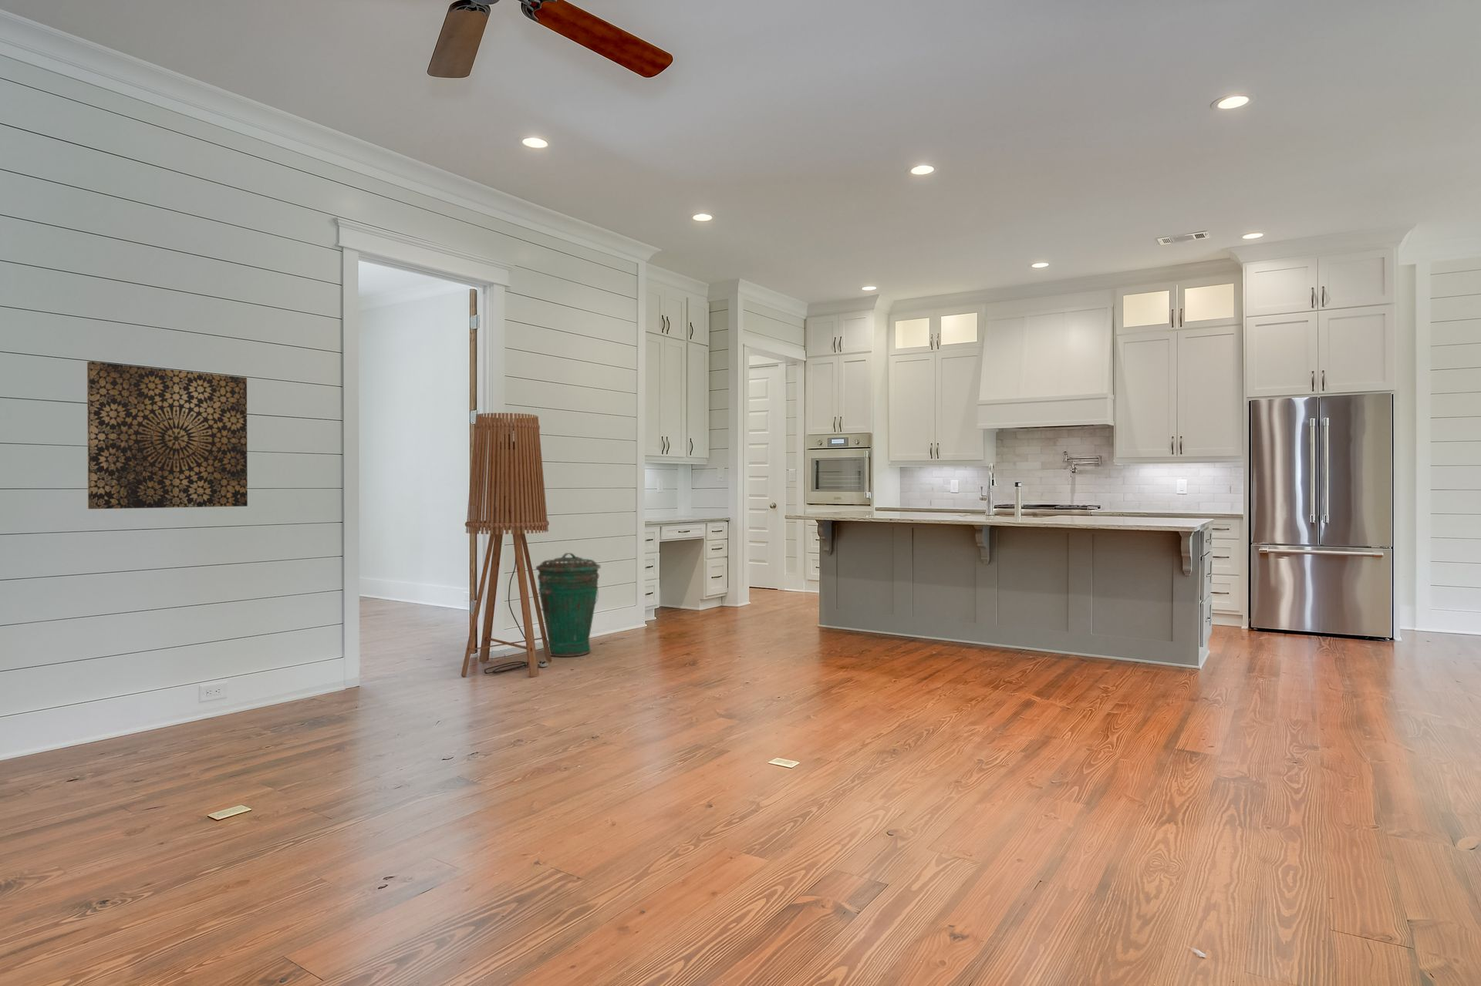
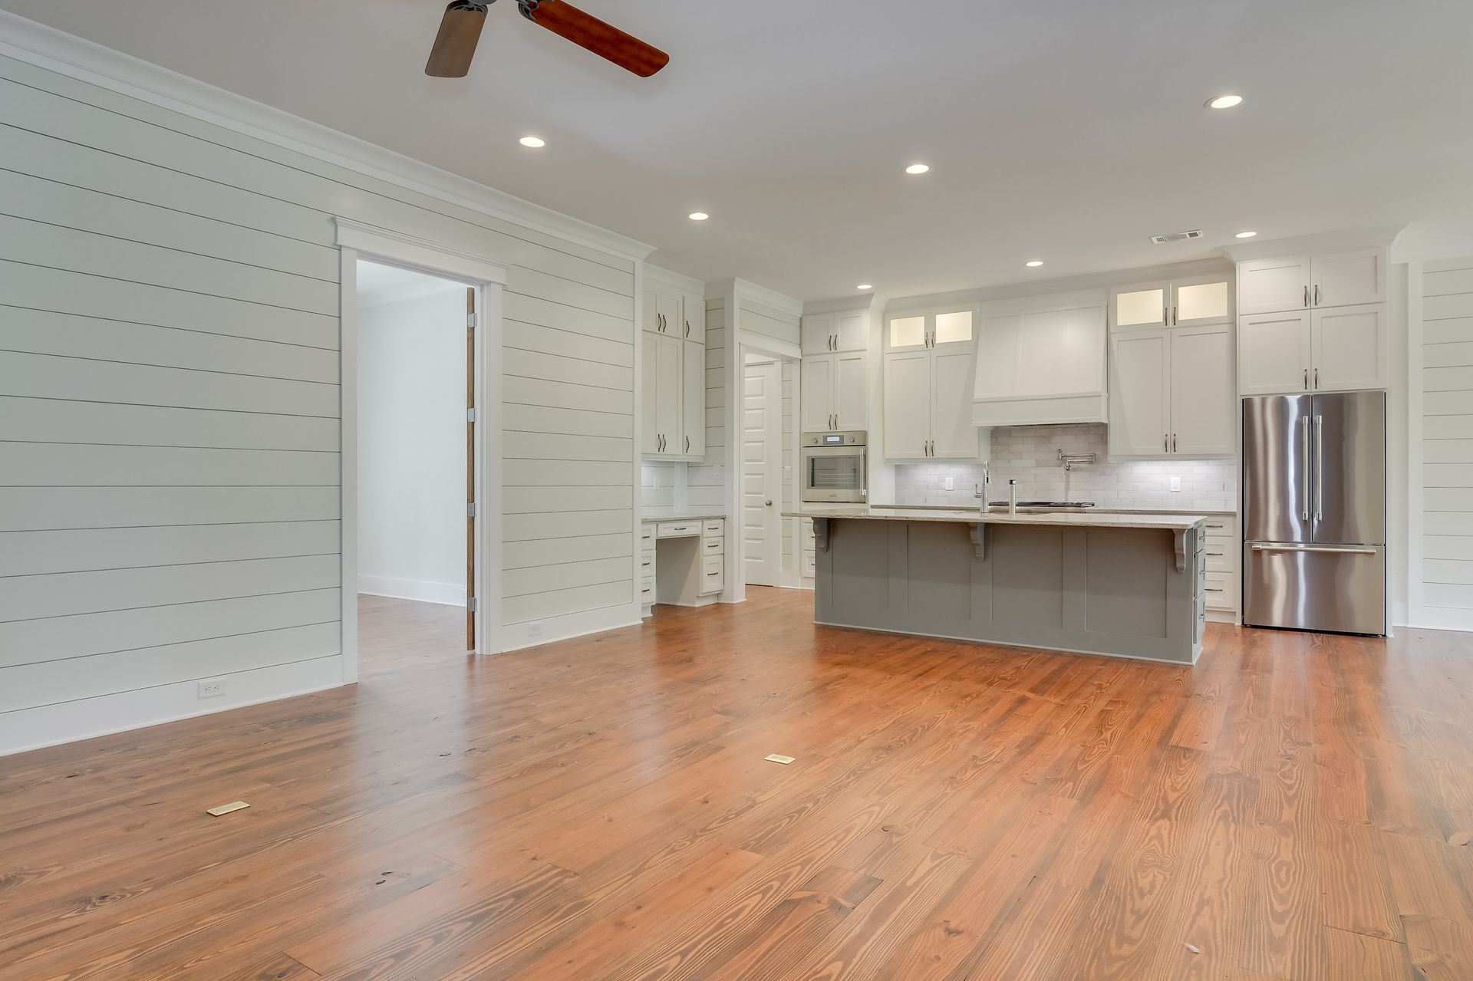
- floor lamp (501, 541)
- wall art (172, 439)
- trash can (568, 603)
